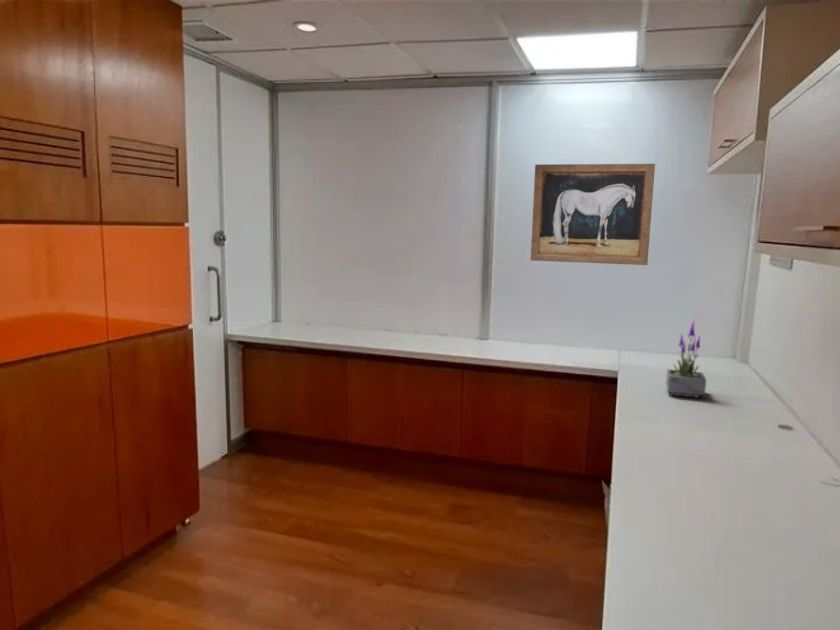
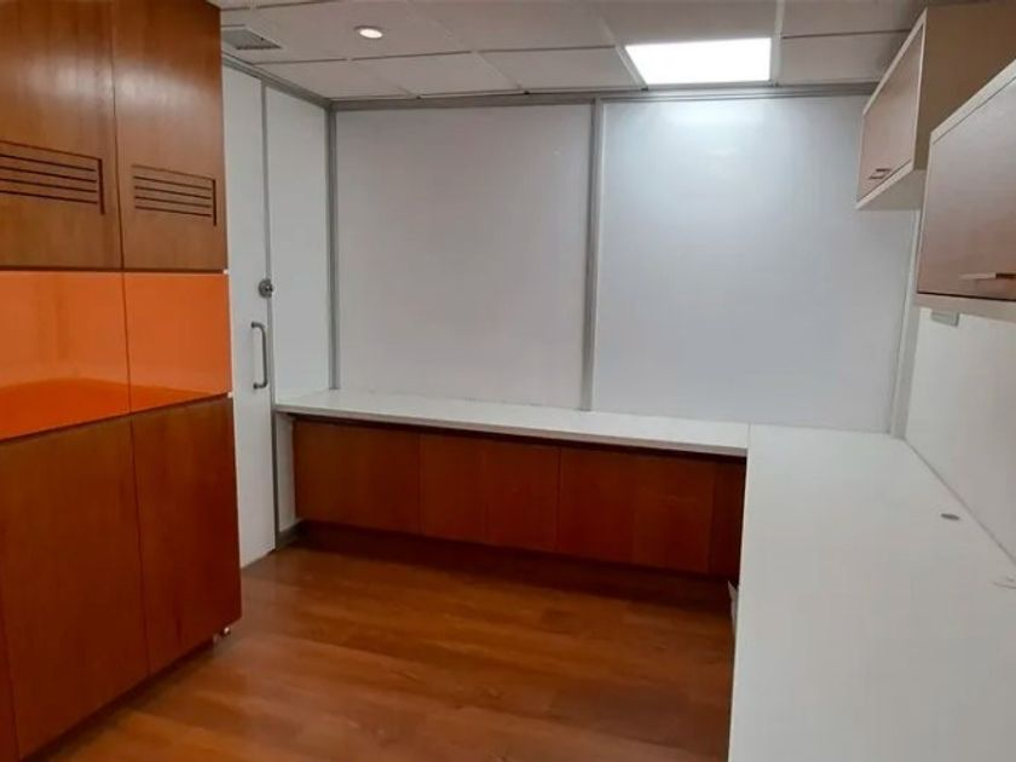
- potted plant (687, 355)
- wall art (590, 214)
